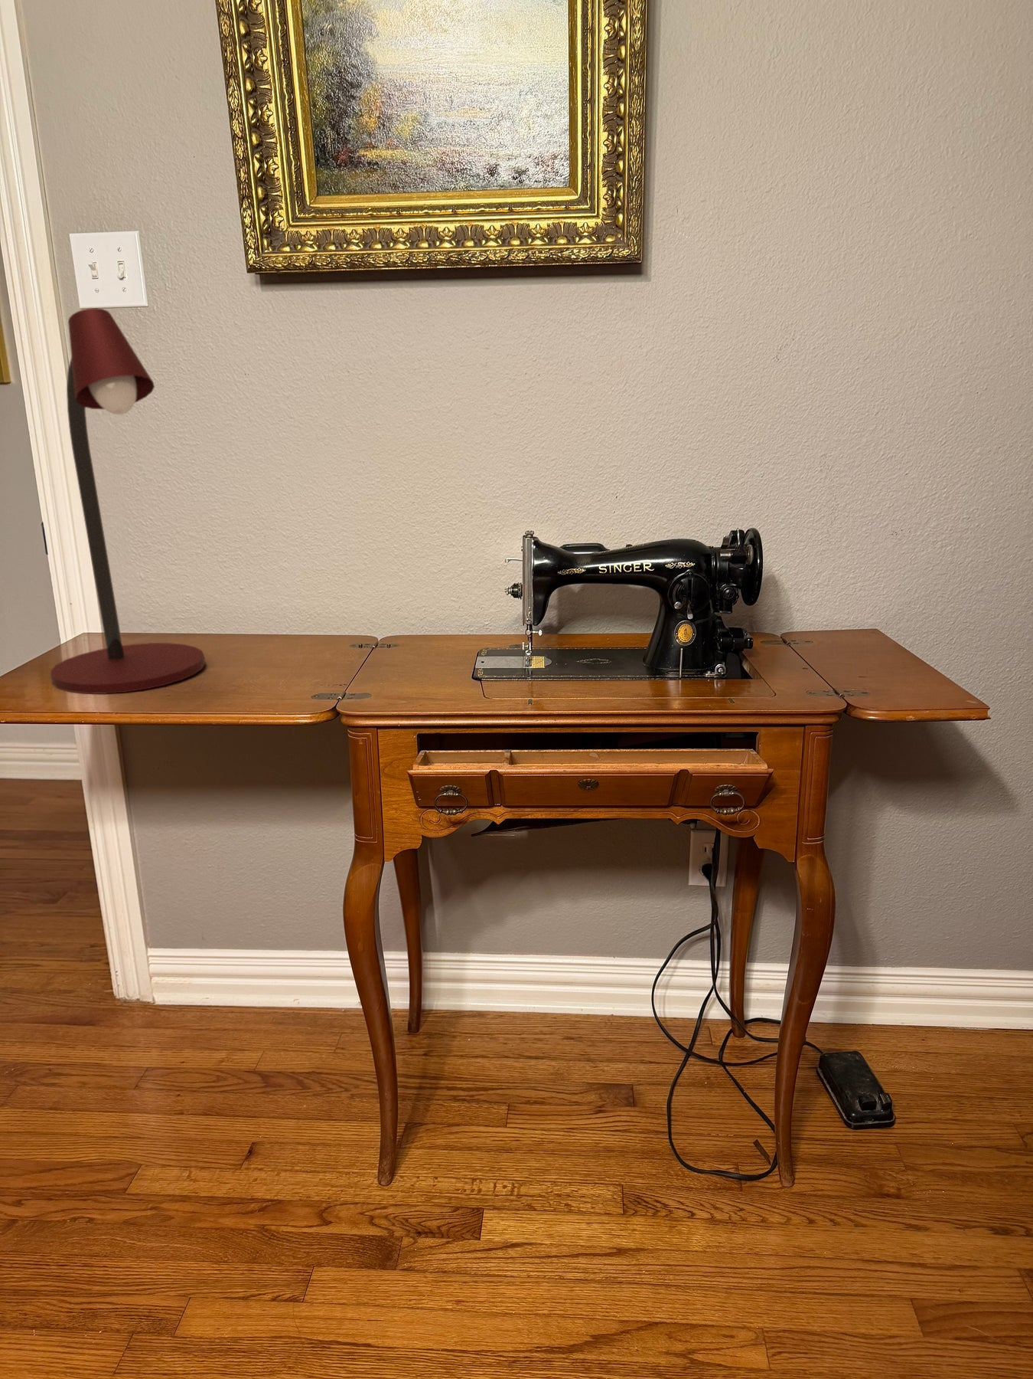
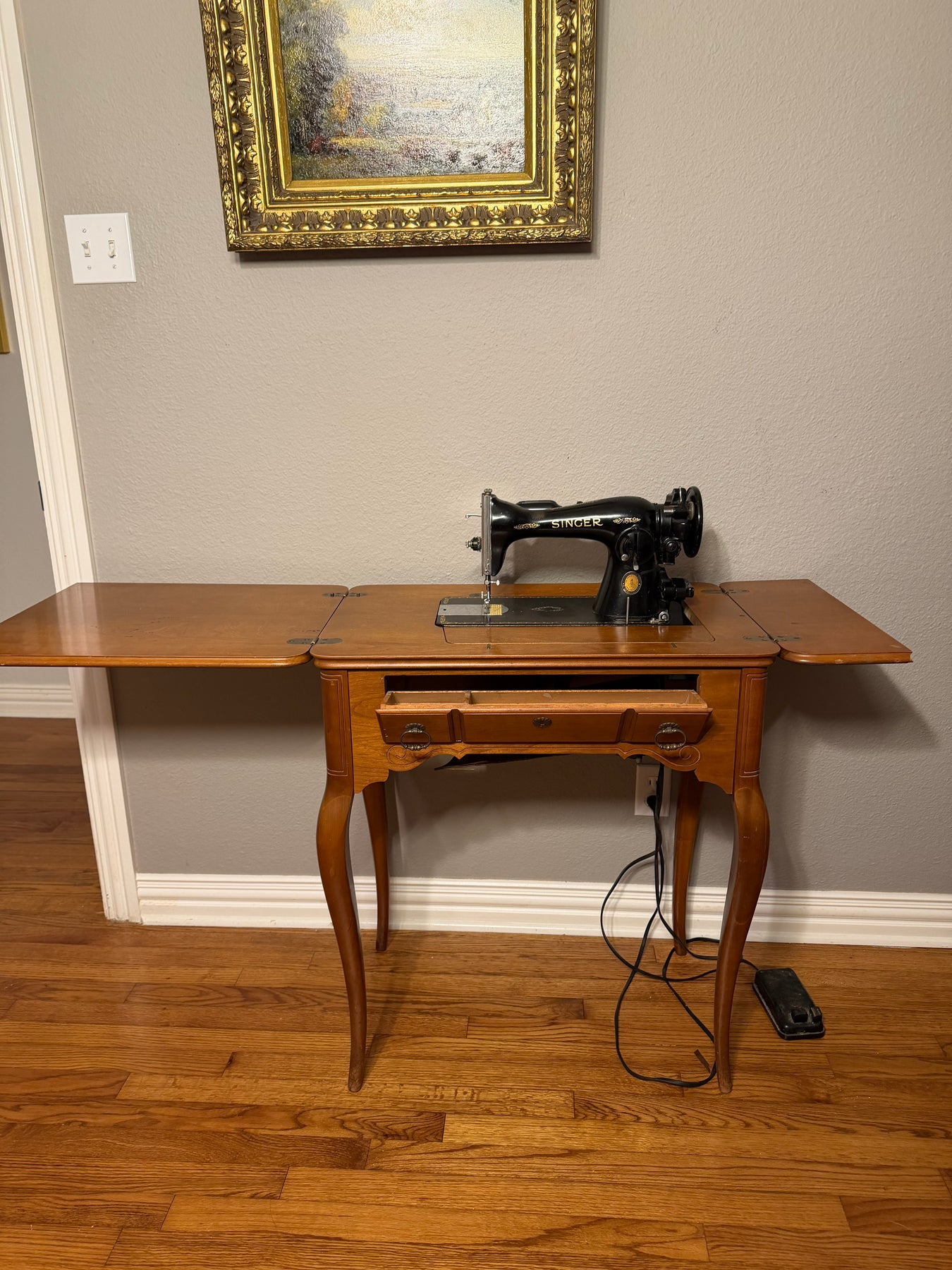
- desk lamp (99, 504)
